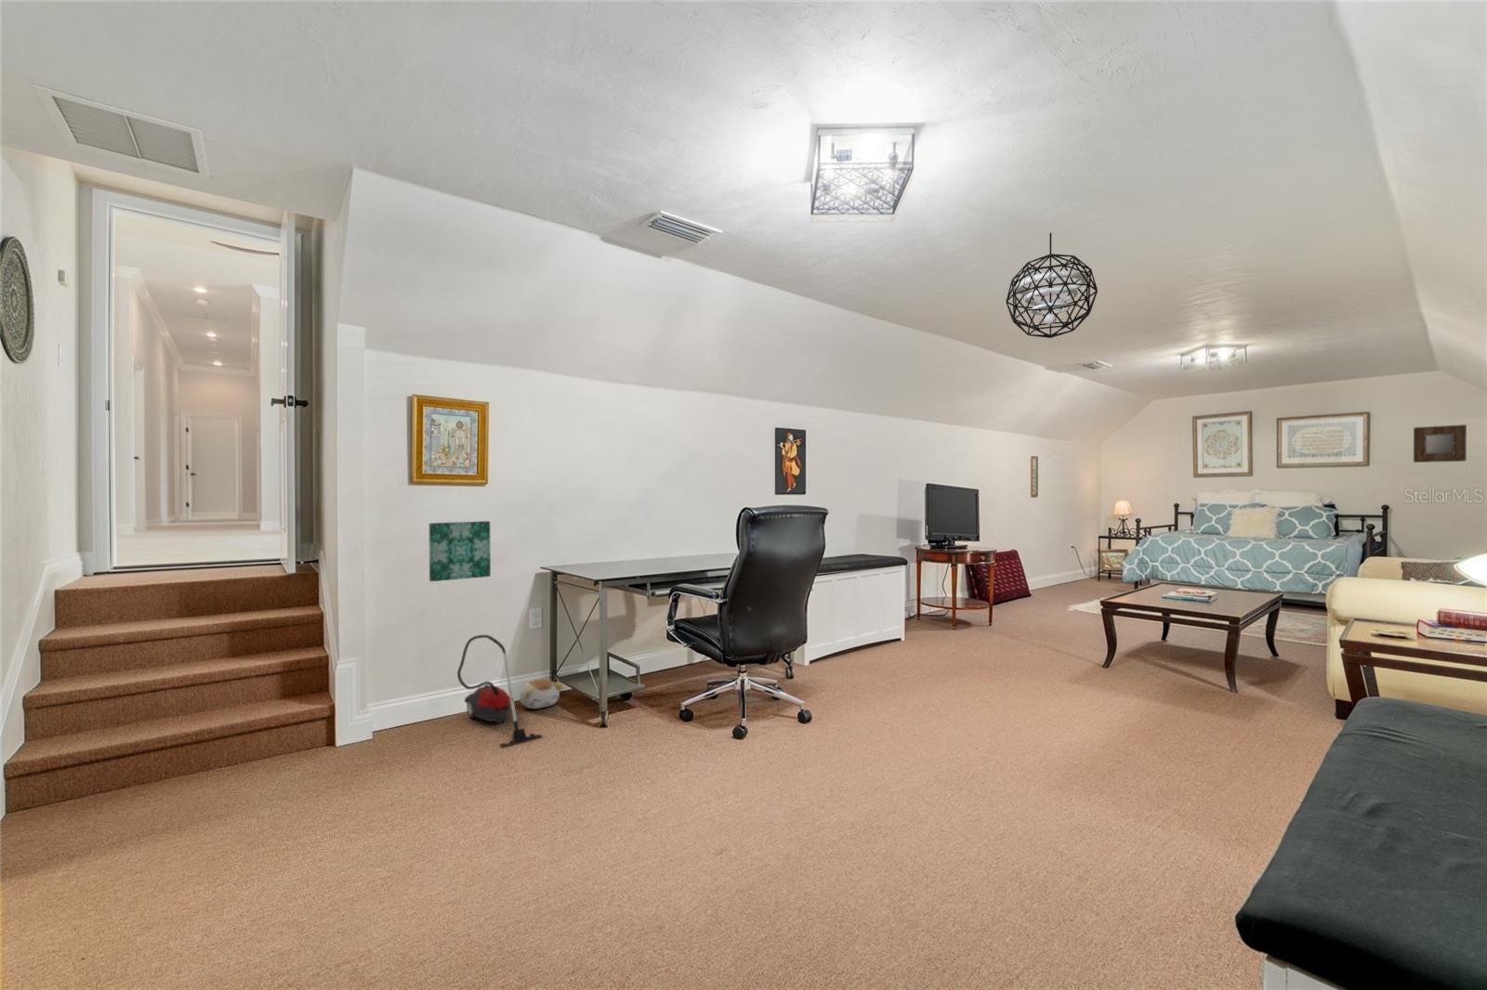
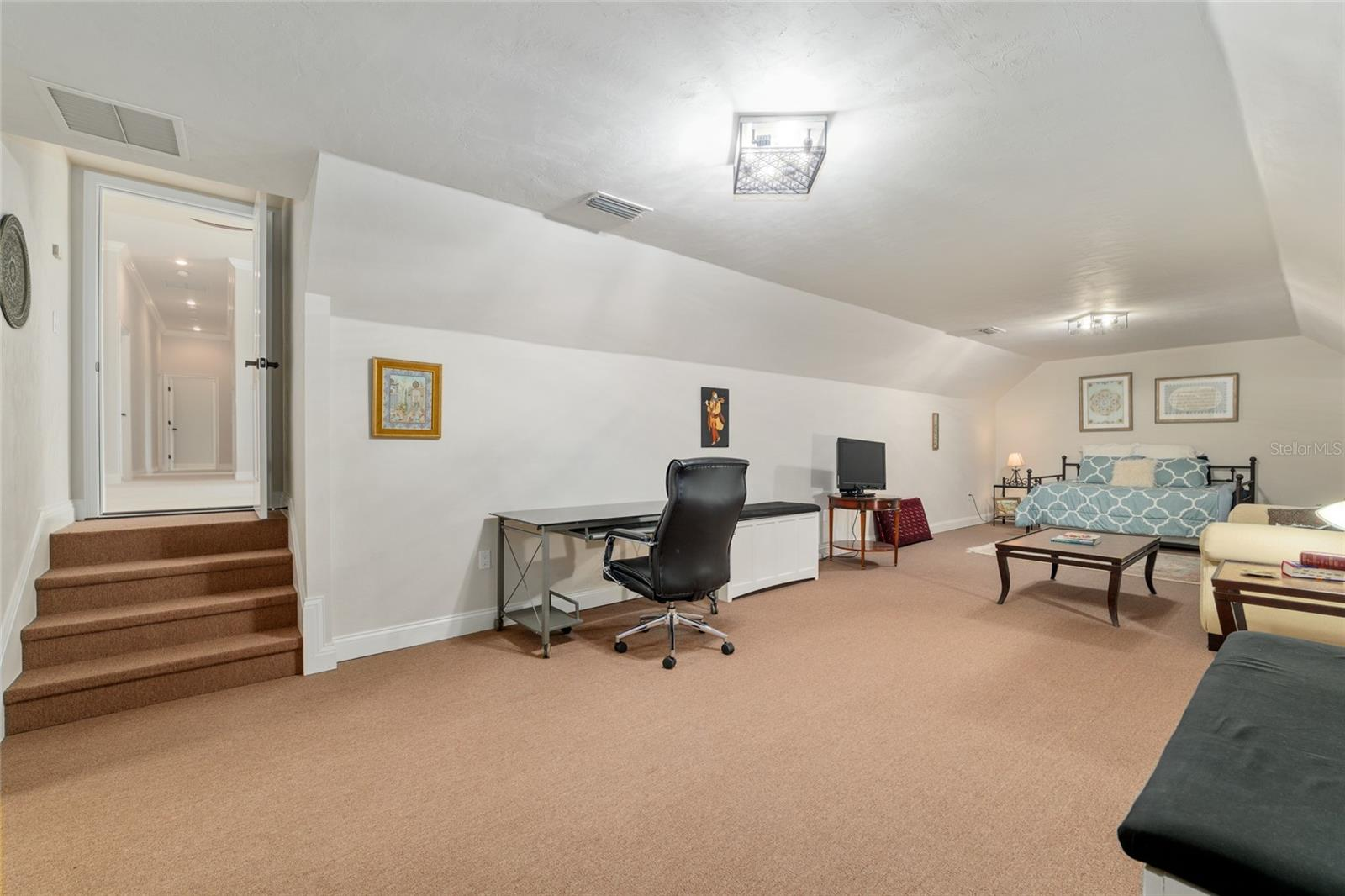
- home mirror (1438, 444)
- vacuum cleaner (490, 682)
- pendant light (1050, 285)
- plush toy (537, 691)
- wall art (460, 550)
